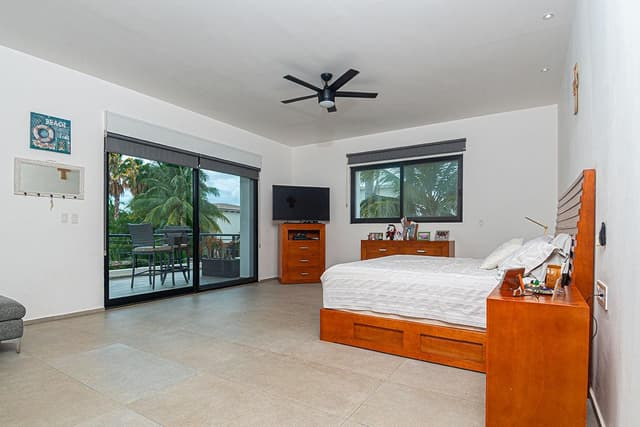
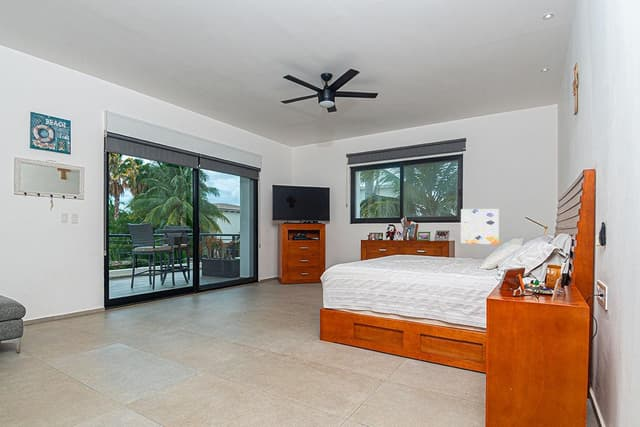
+ wall art (479, 226)
